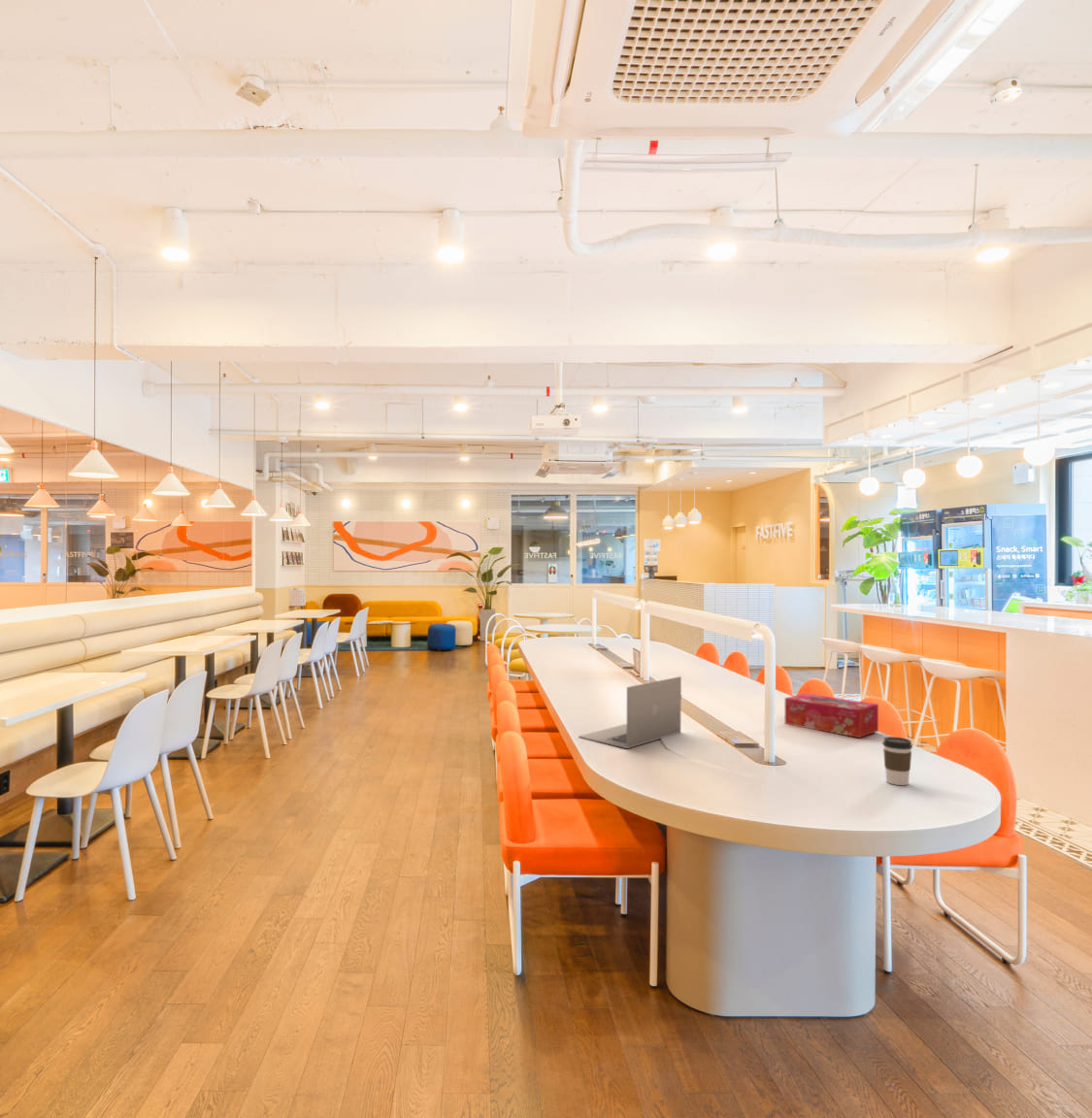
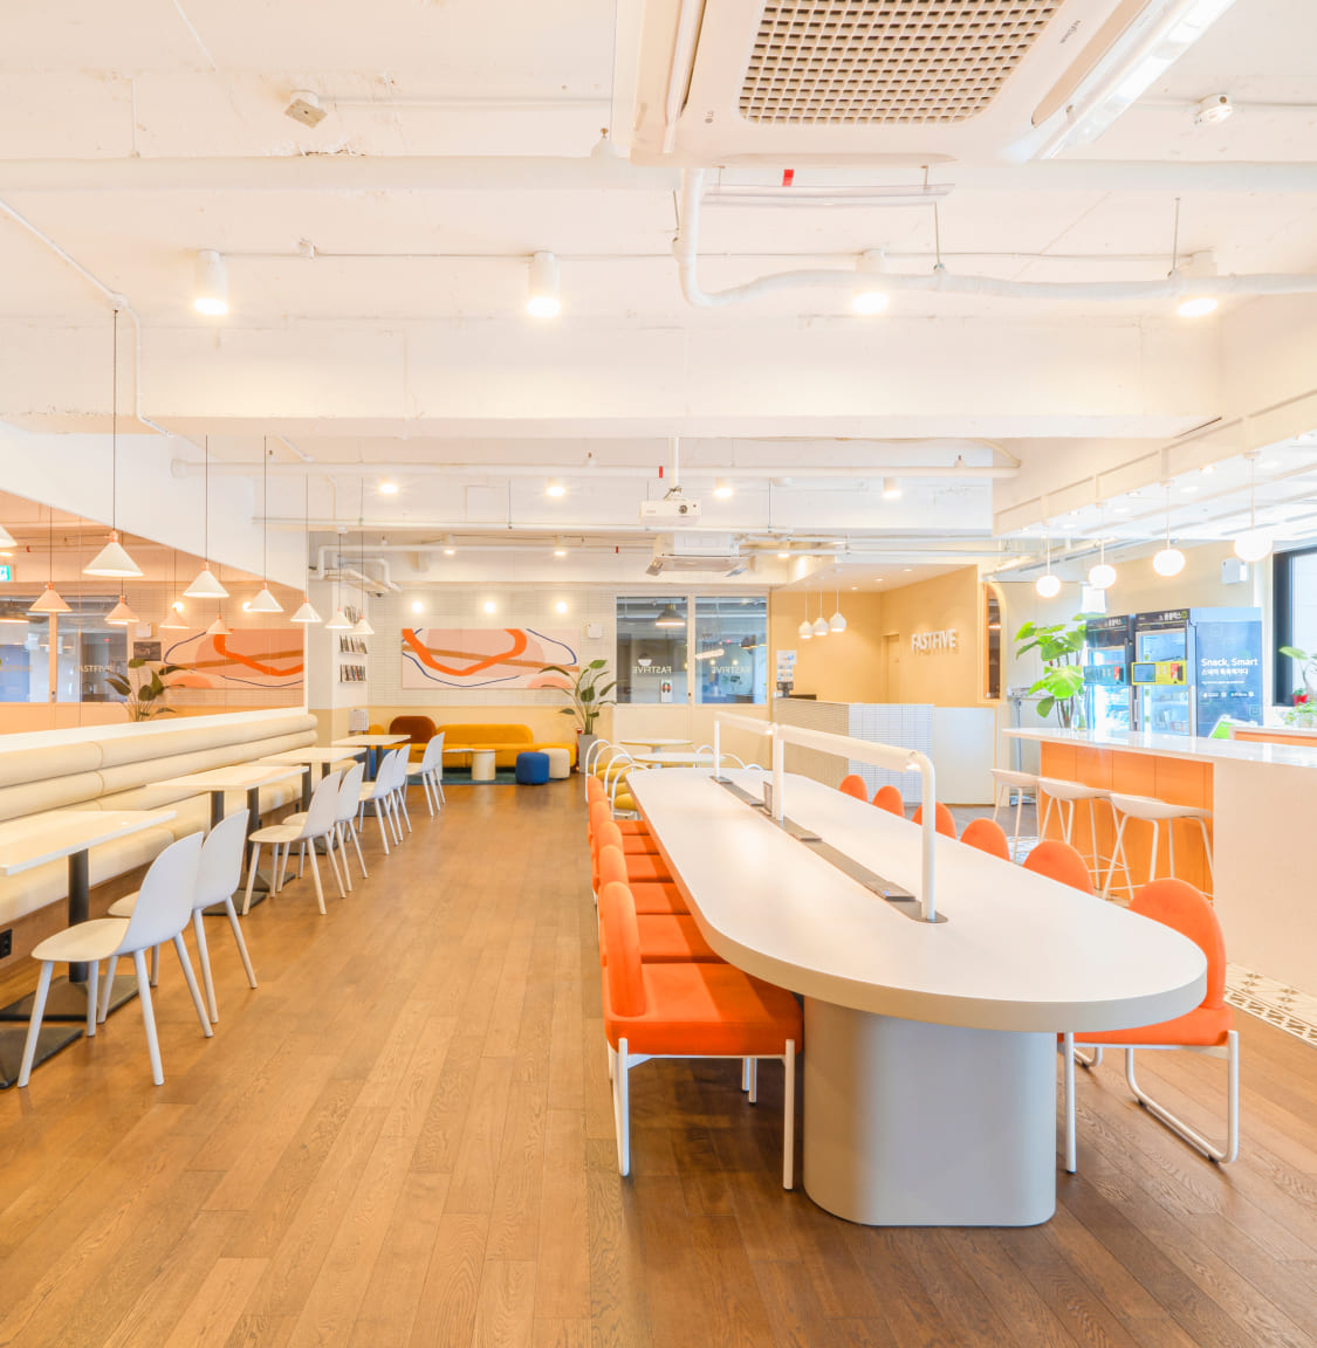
- laptop (630, 706)
- coffee cup (897, 761)
- tissue box (830, 713)
